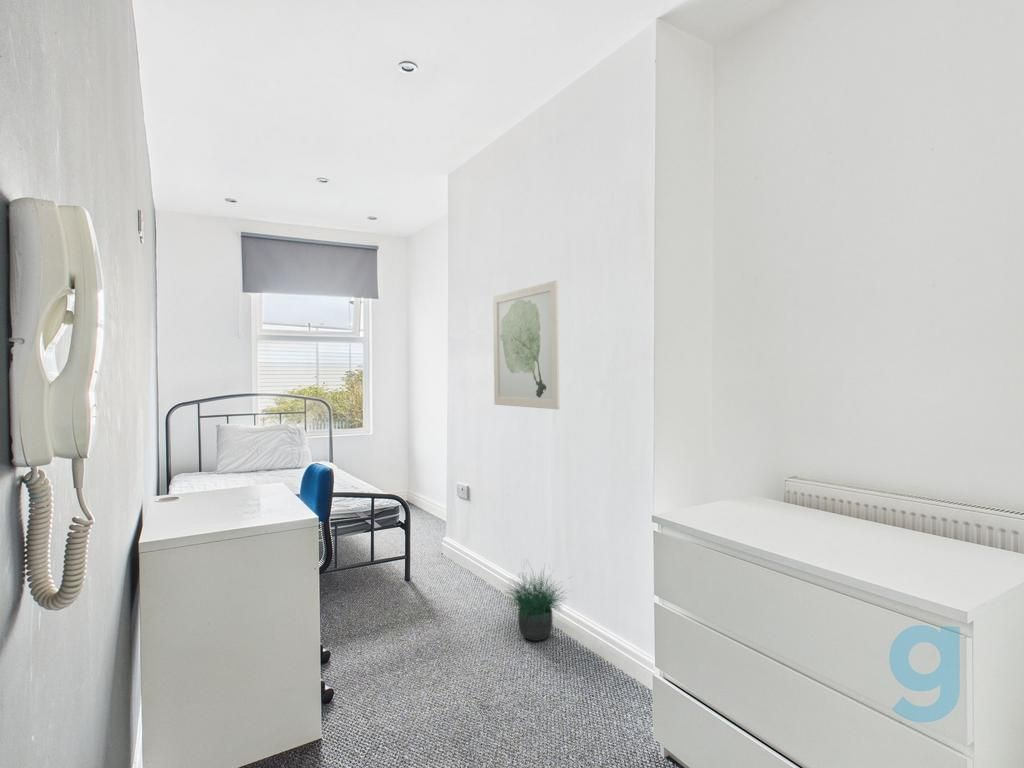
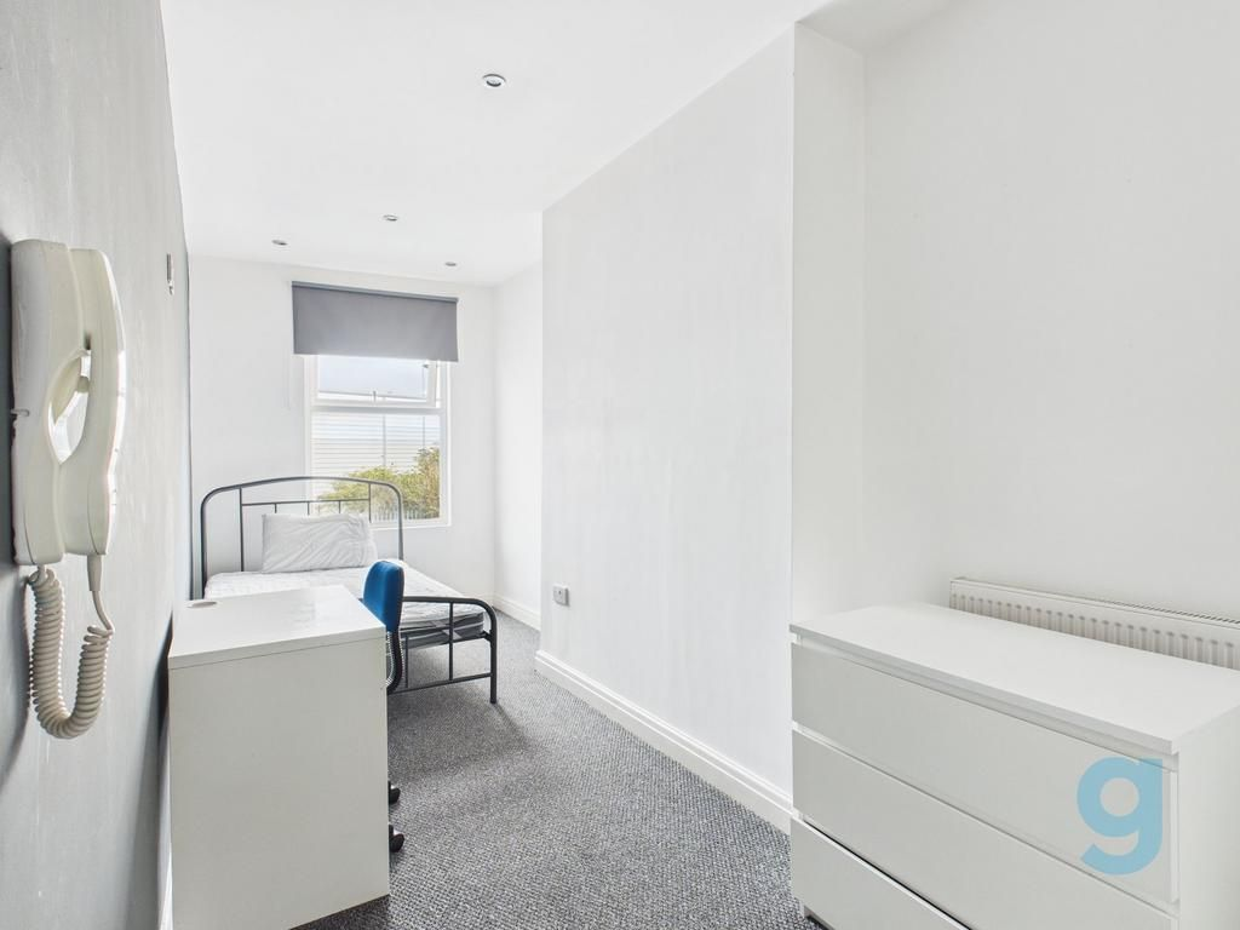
- wall art (523, 348)
- potted plant (534, 597)
